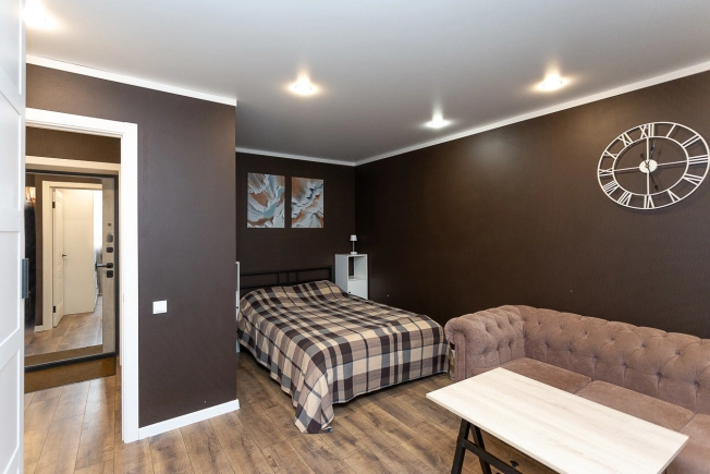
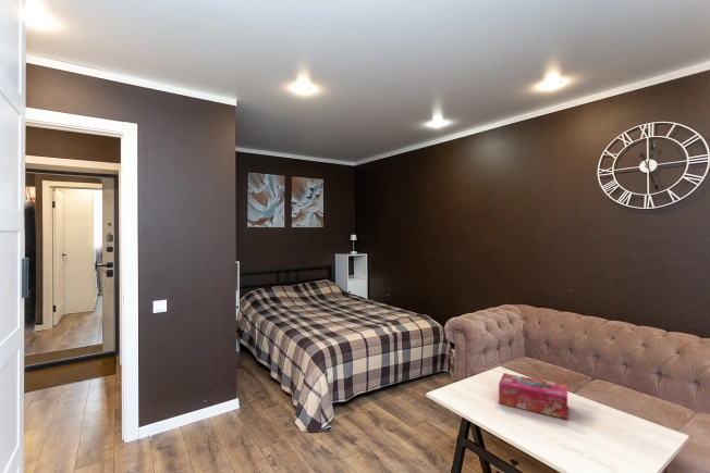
+ tissue box (532, 394)
